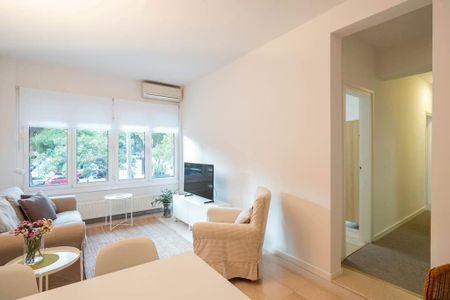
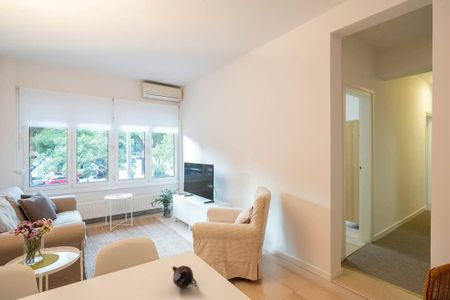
+ teapot (184, 274)
